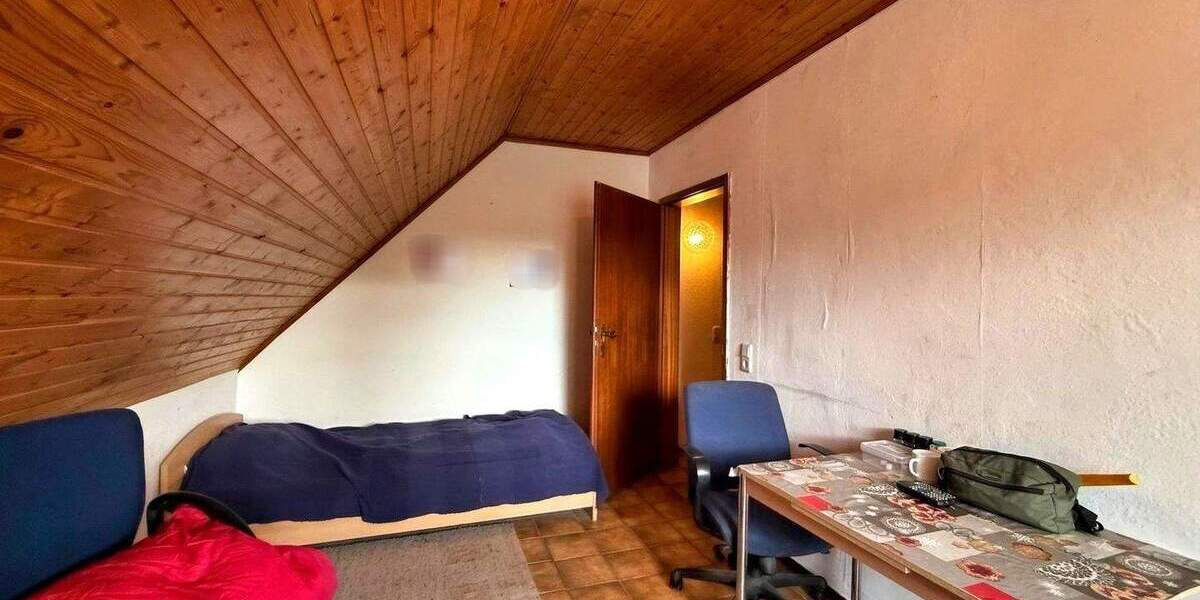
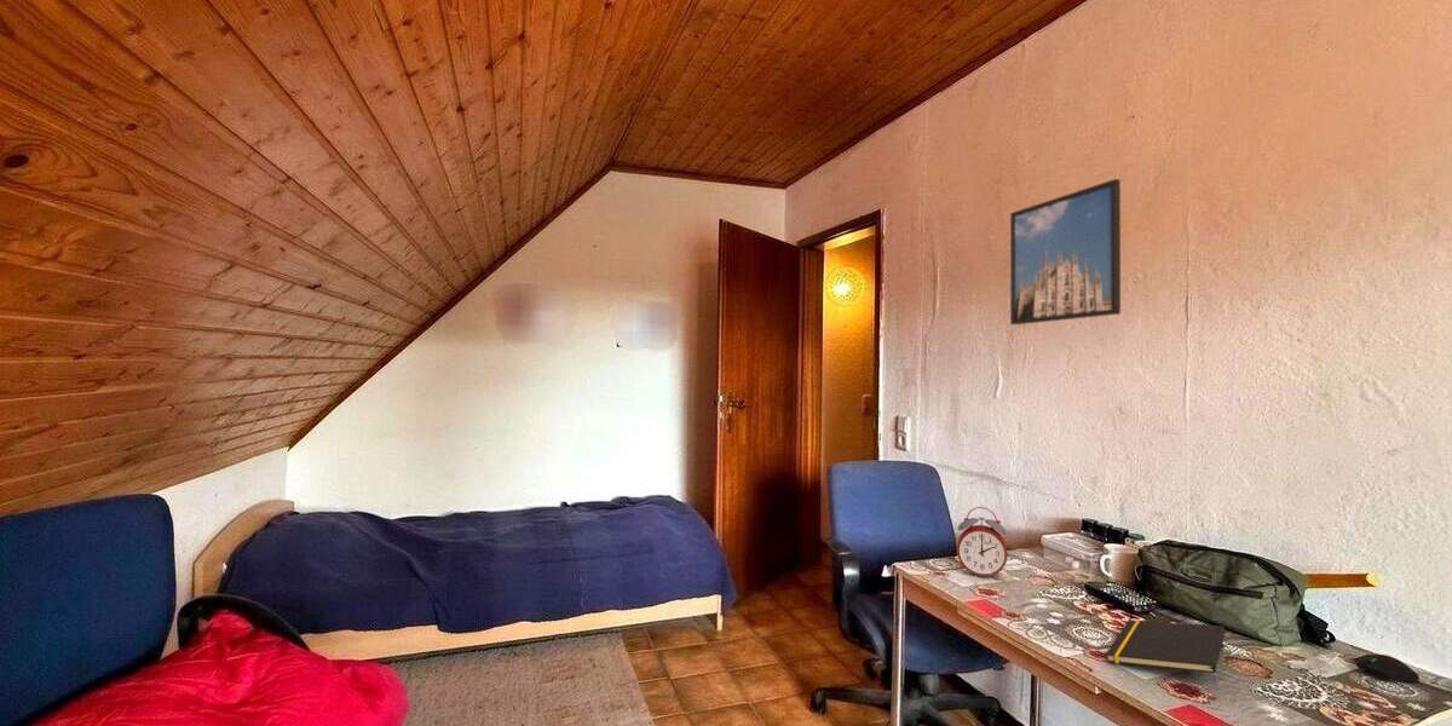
+ notepad (1166, 644)
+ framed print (1060, 258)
+ computer mouse (1381, 668)
+ alarm clock (981, 540)
